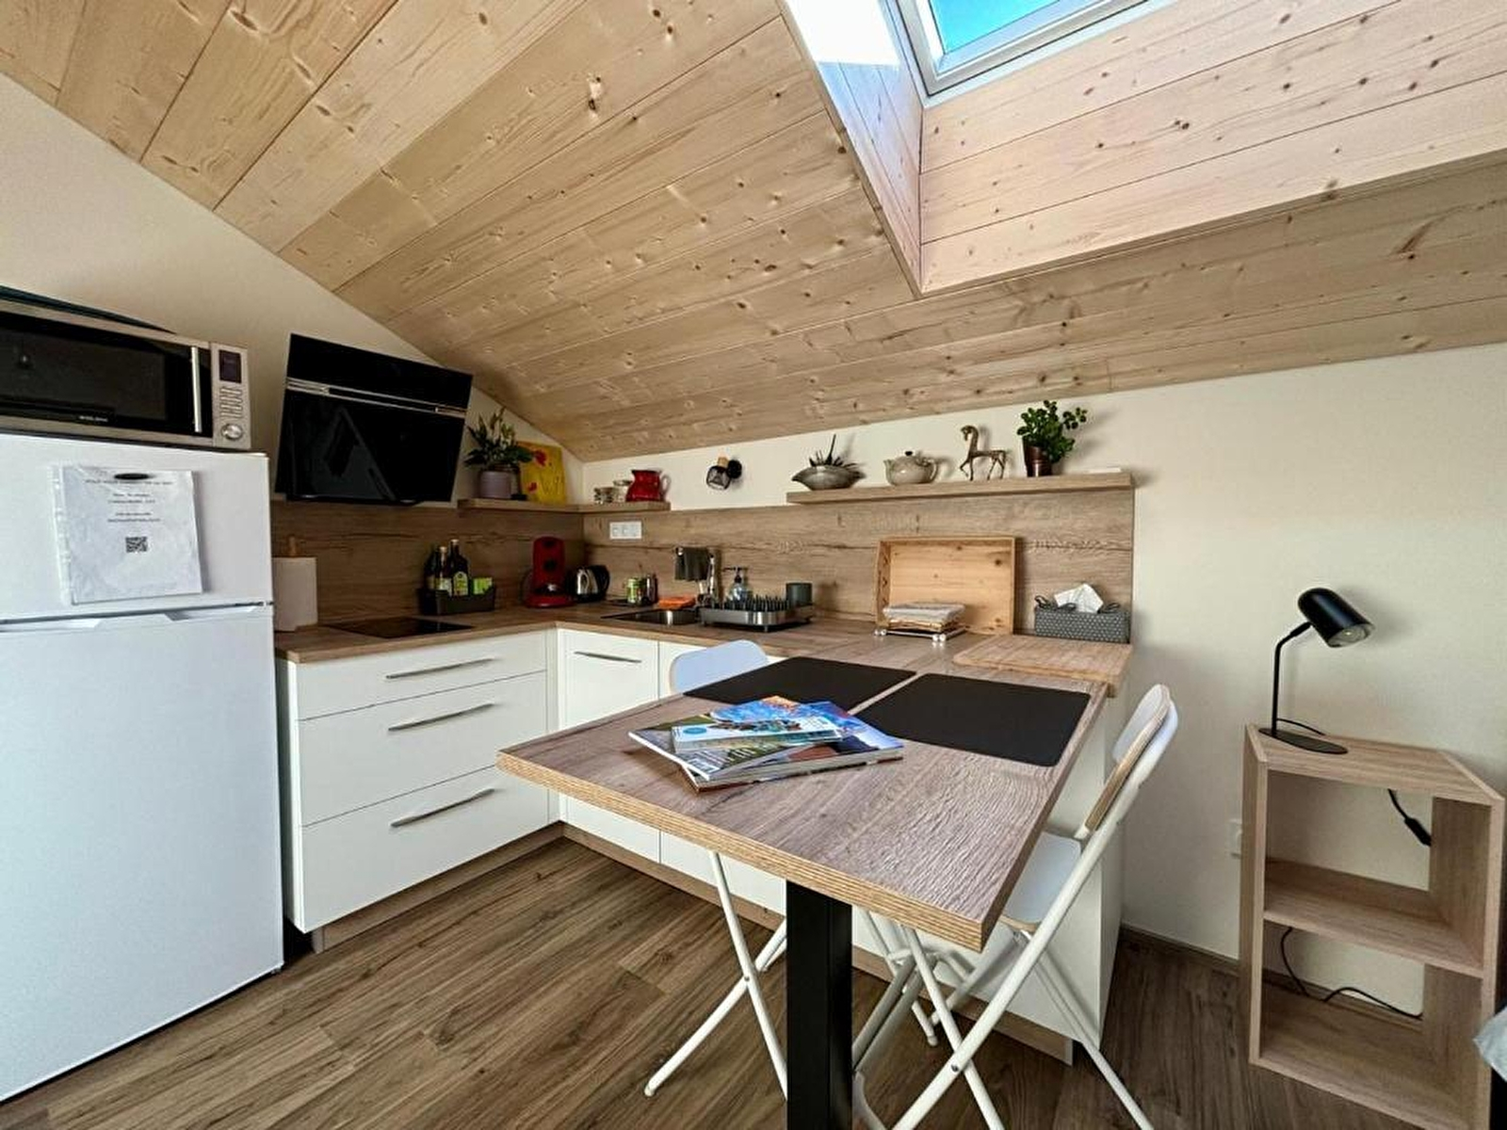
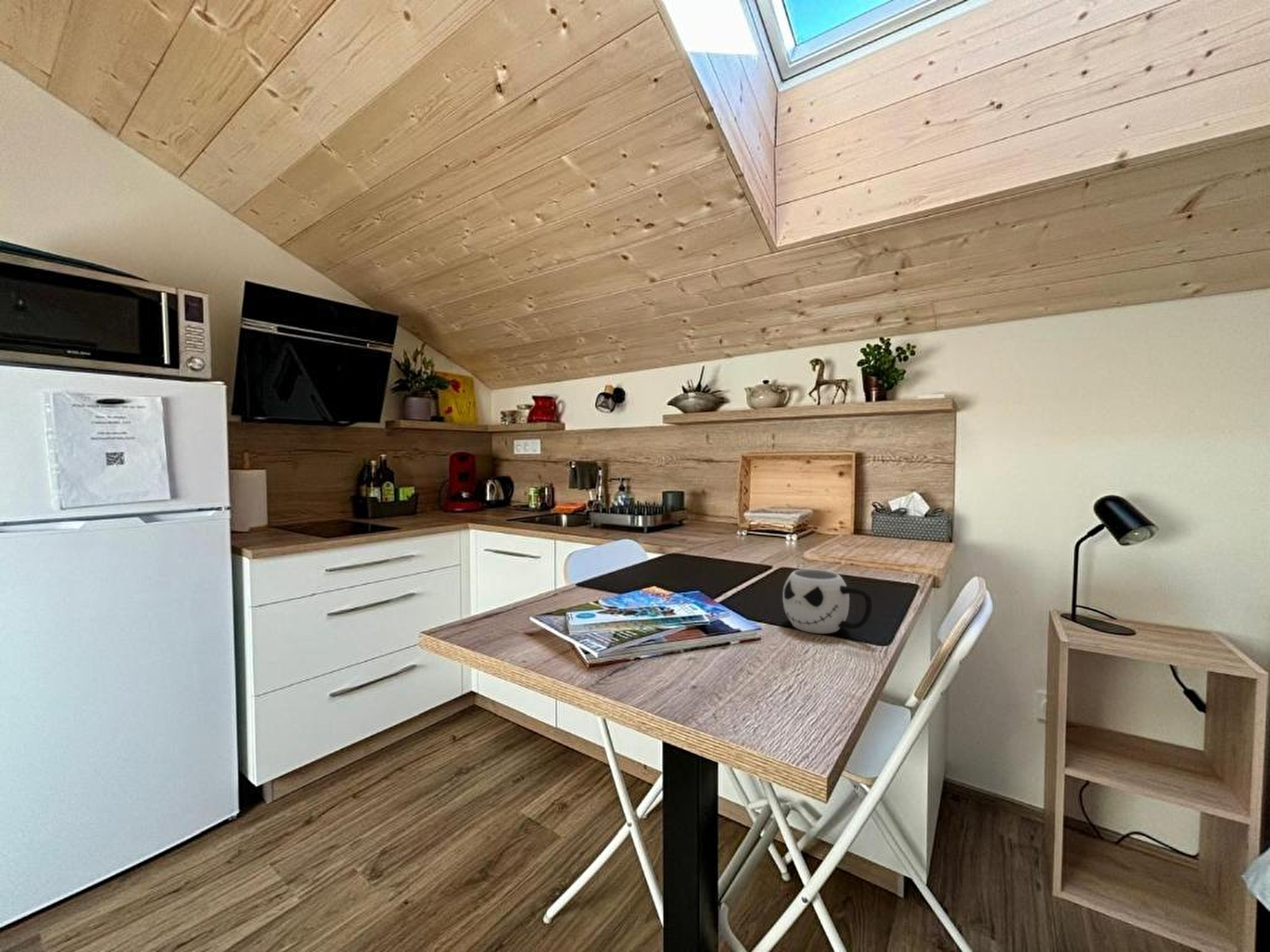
+ mug (826, 602)
